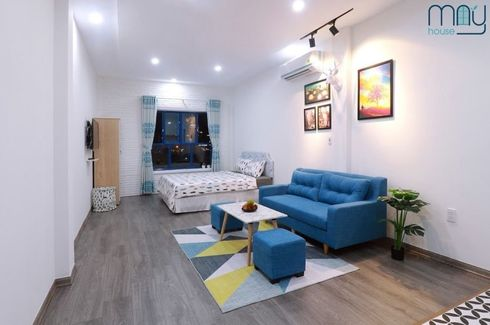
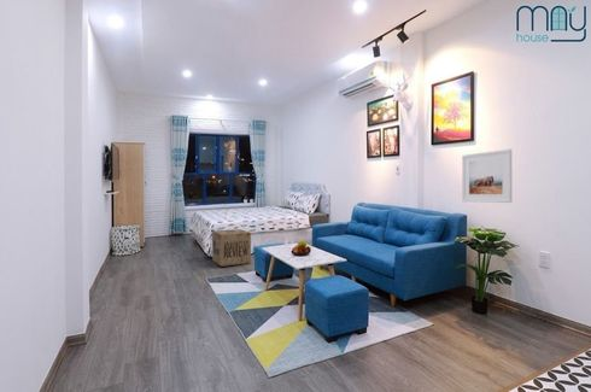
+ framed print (485, 176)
+ cardboard box (230, 246)
